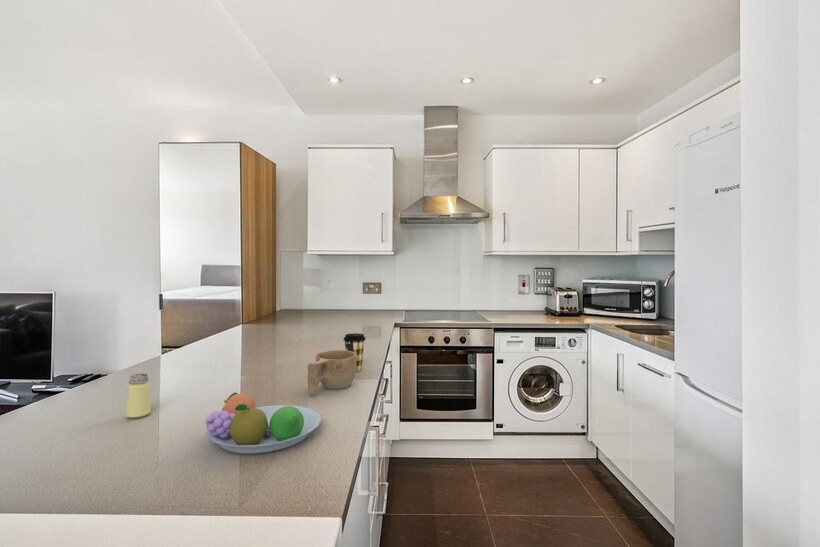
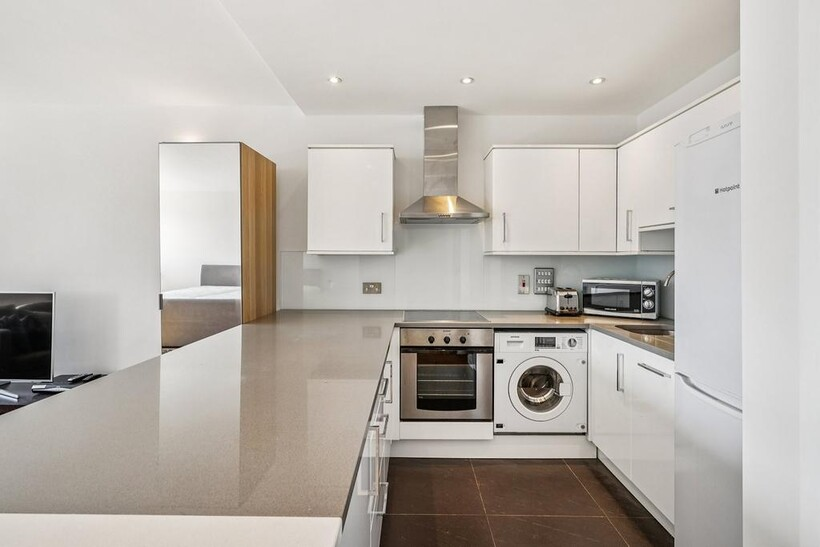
- coffee cup (354, 351)
- fruit bowl (266, 414)
- cup (329, 371)
- saltshaker (138, 394)
